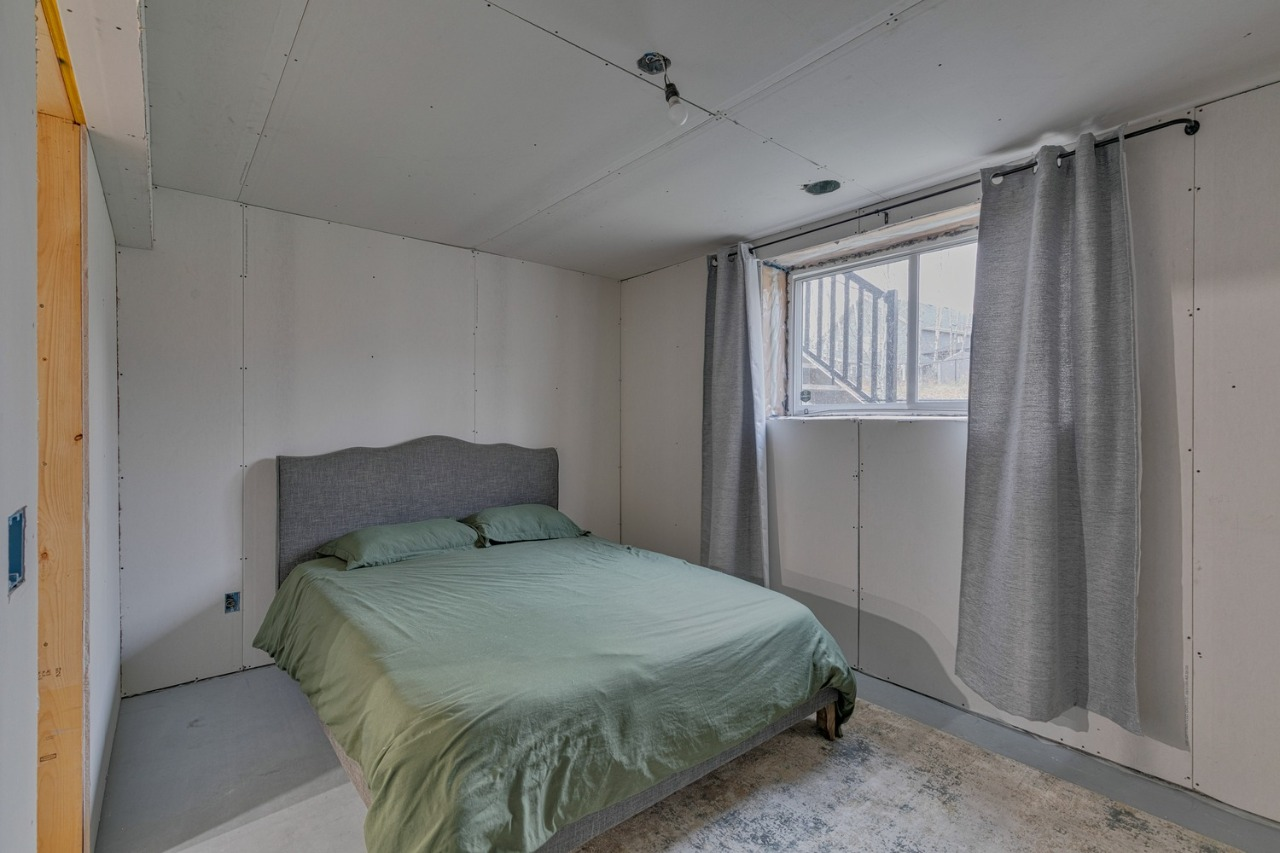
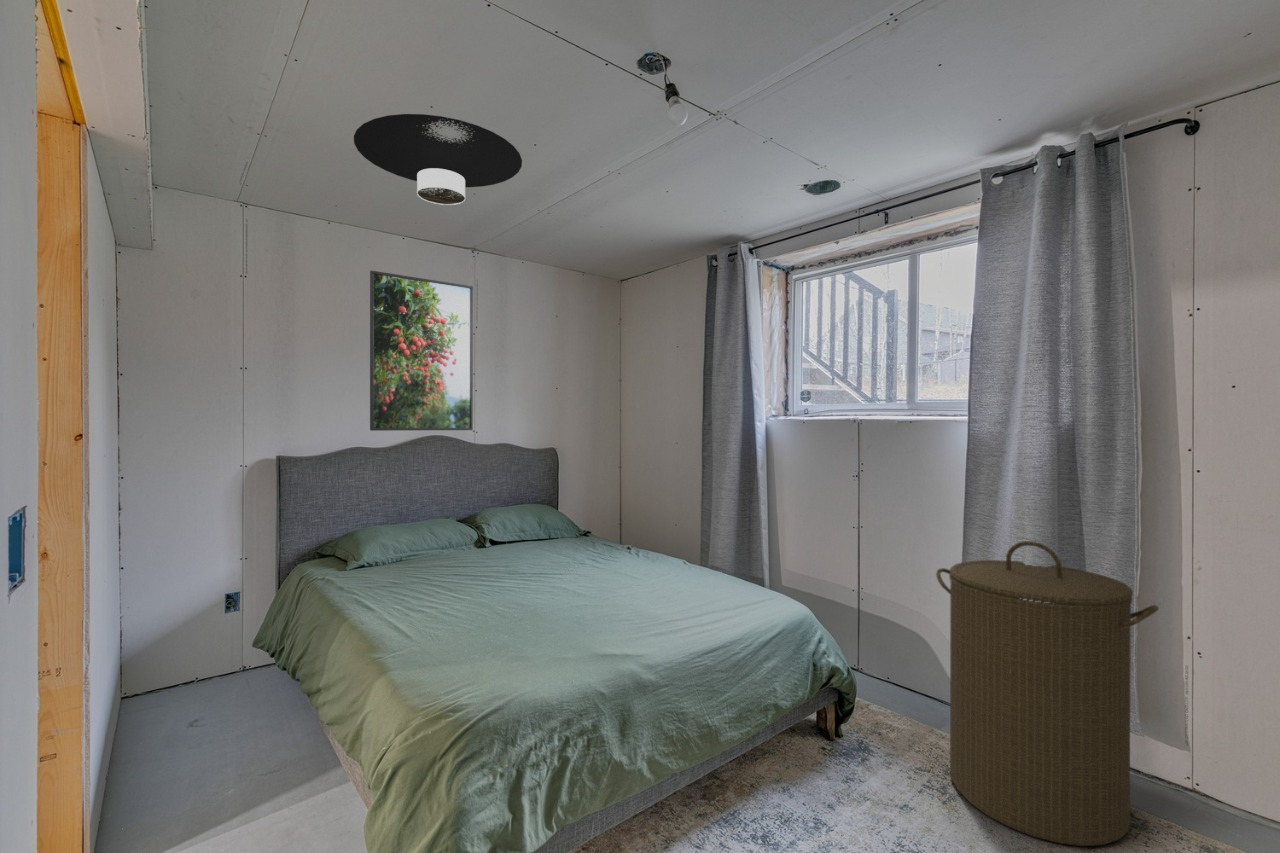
+ ceiling light (441, 177)
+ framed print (424, 354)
+ laundry hamper (1034, 668)
